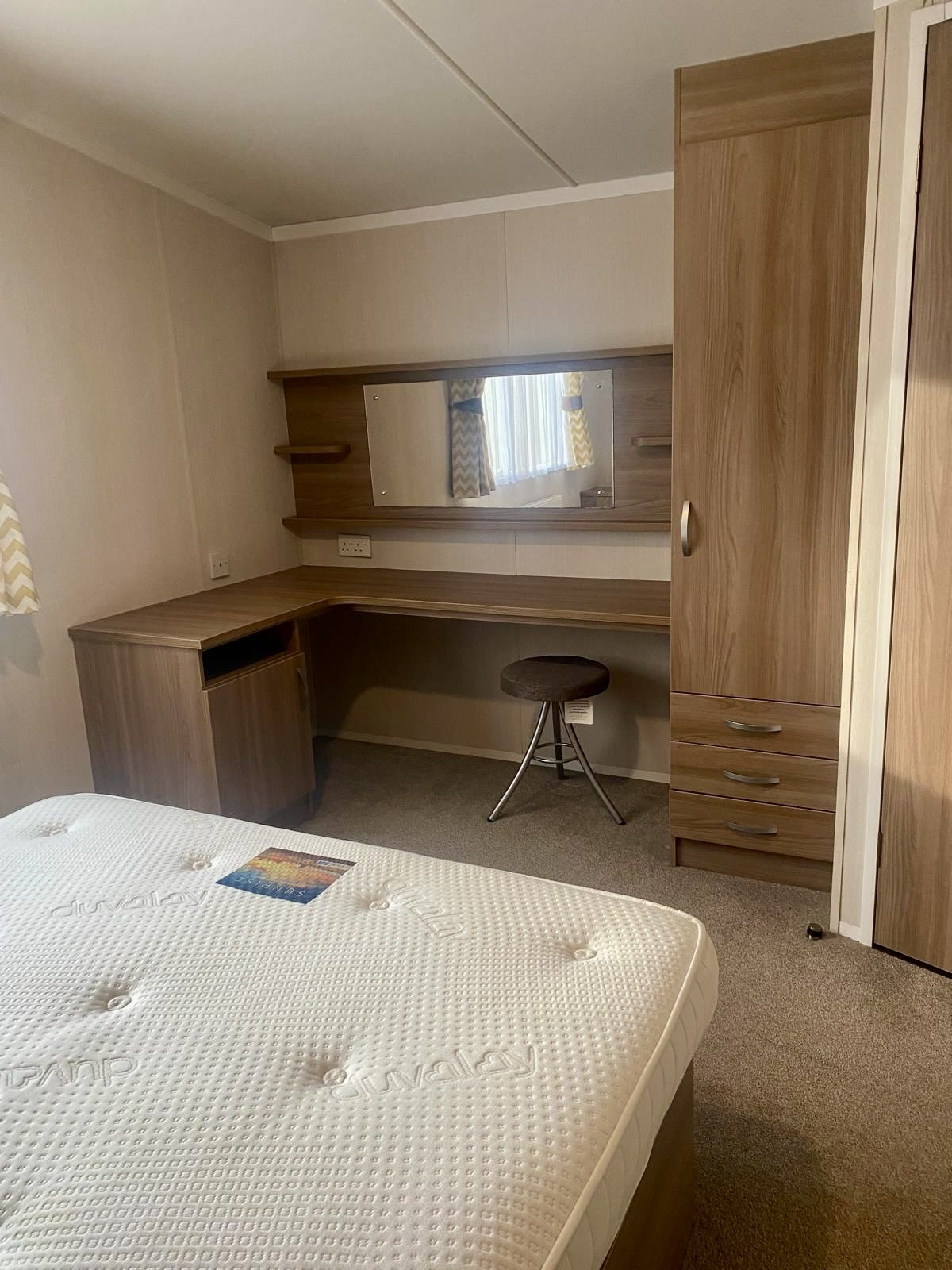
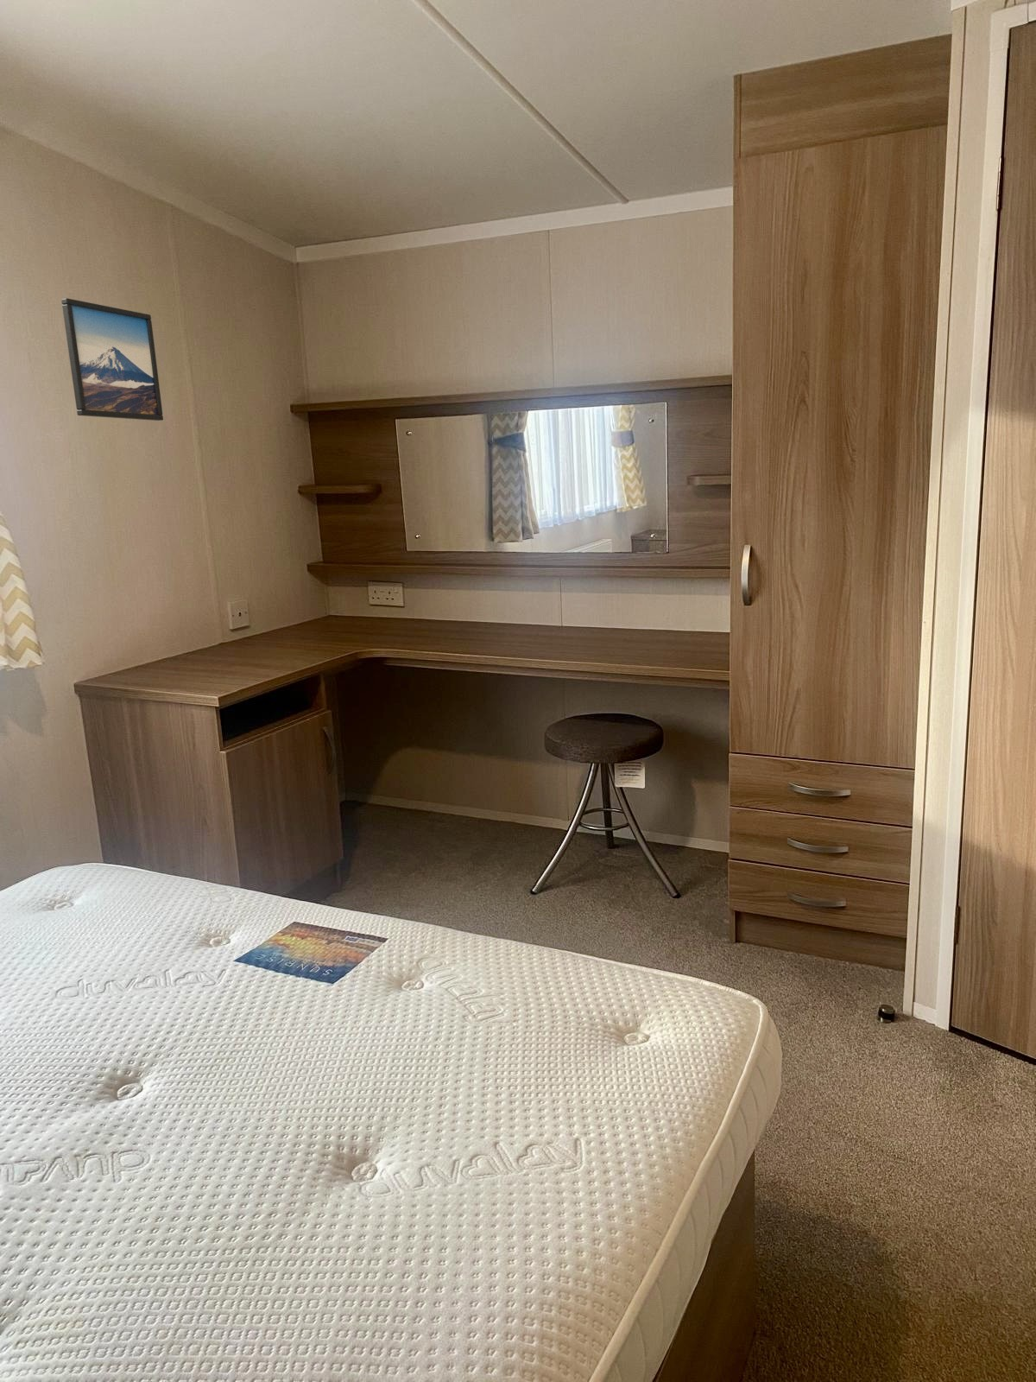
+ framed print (115, 362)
